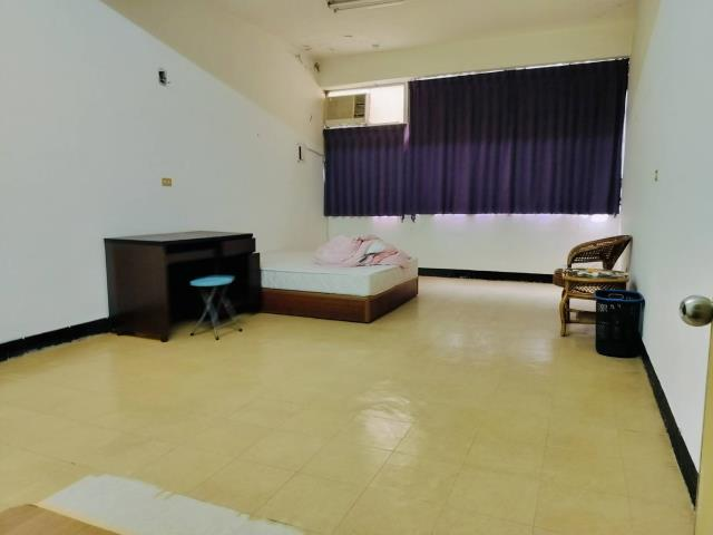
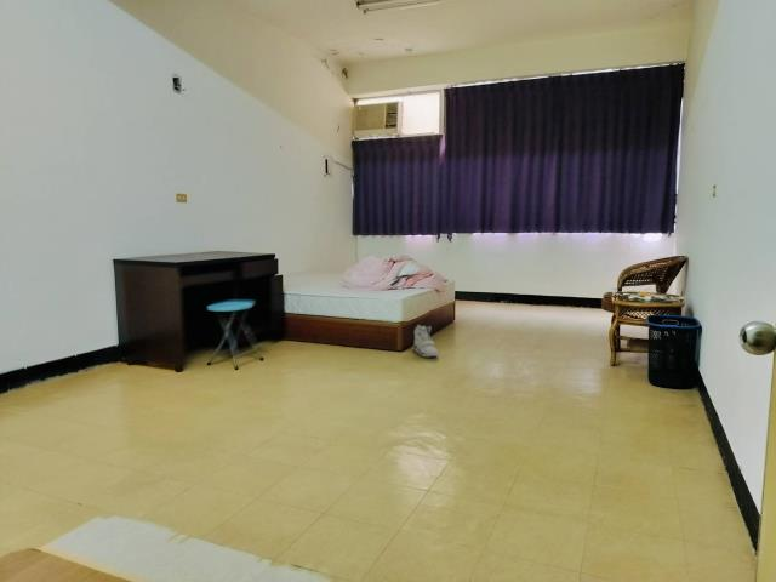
+ sneaker (424, 340)
